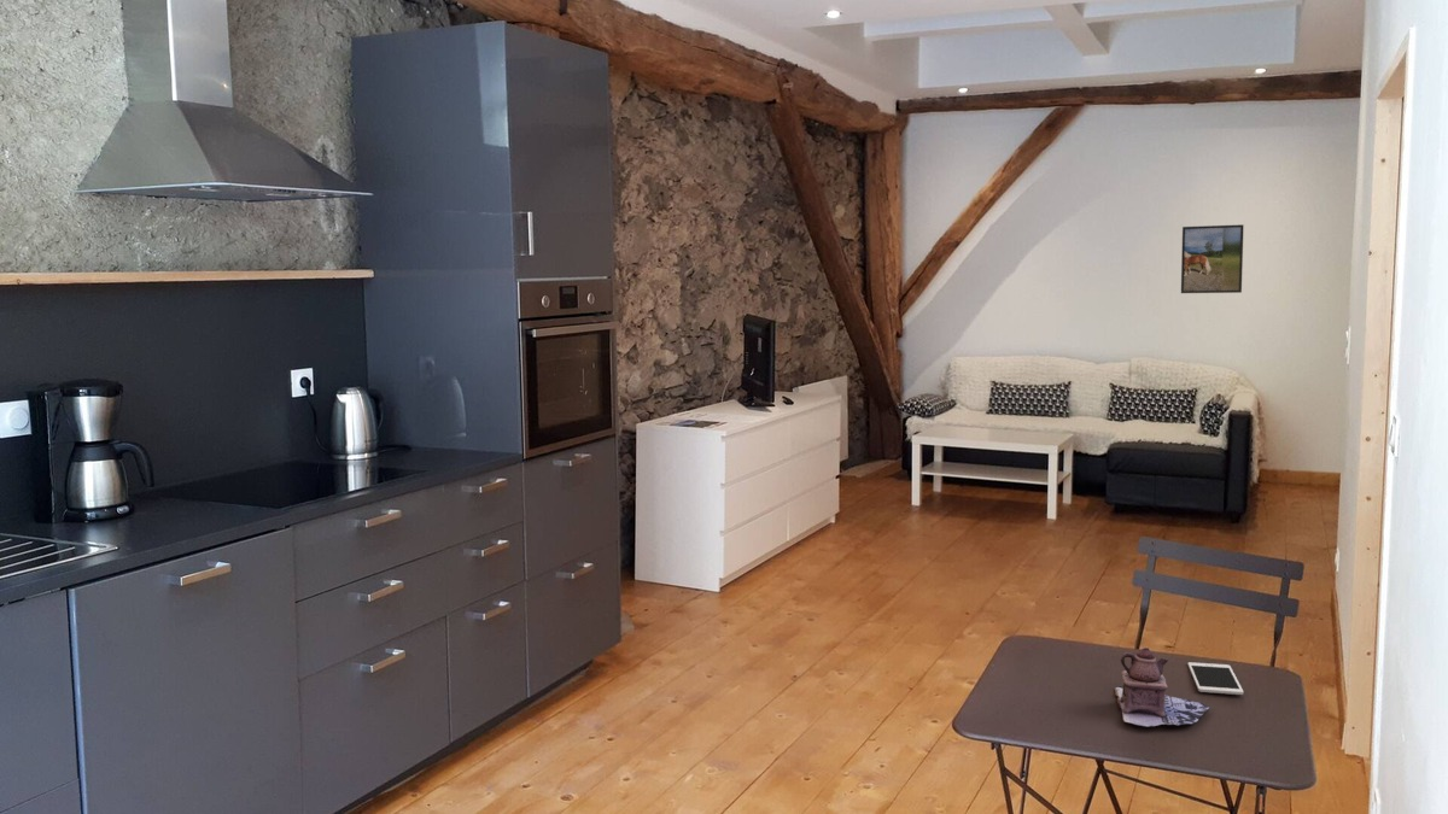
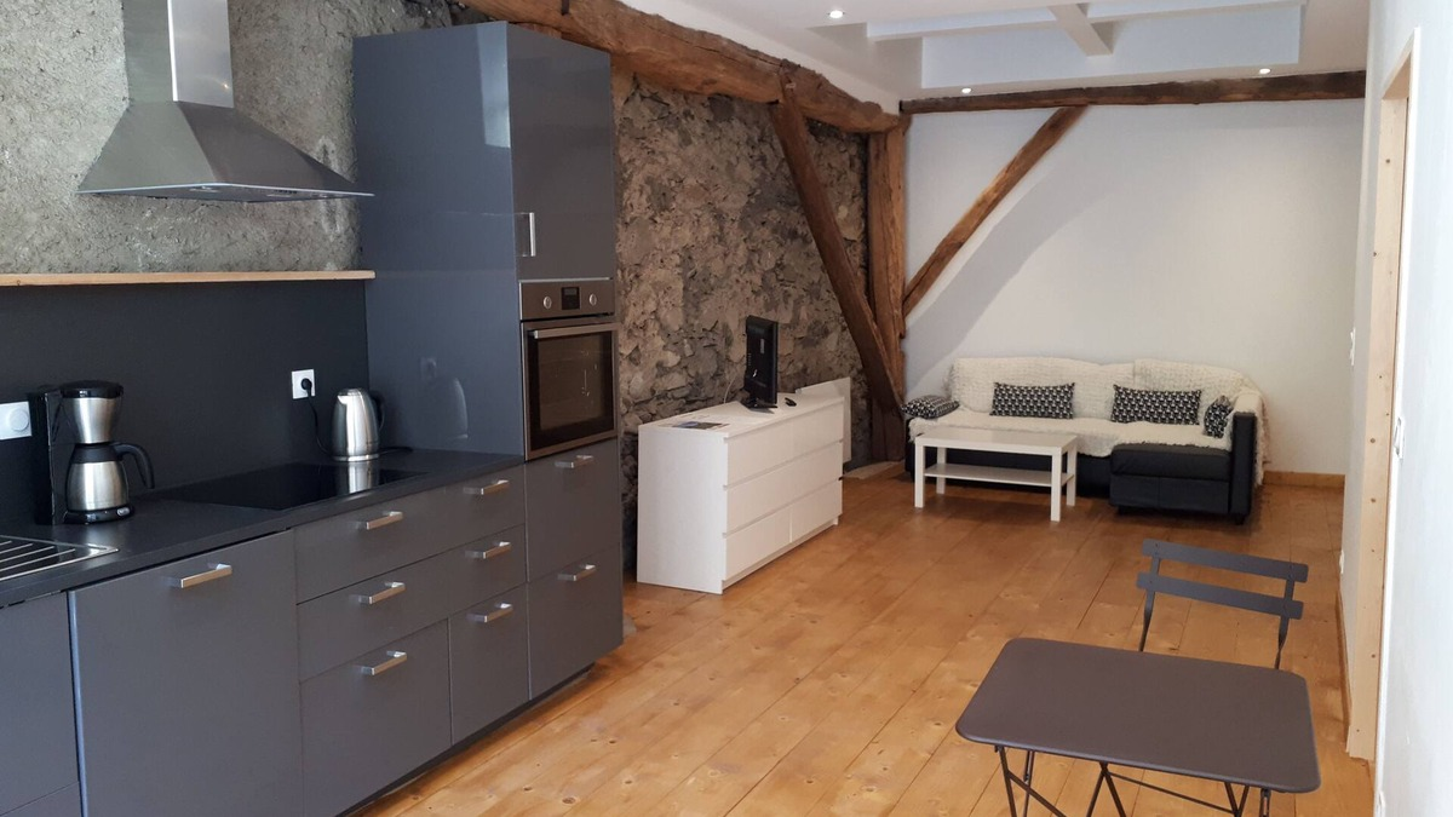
- teapot (1149, 680)
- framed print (1211, 259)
- cell phone (1214, 678)
